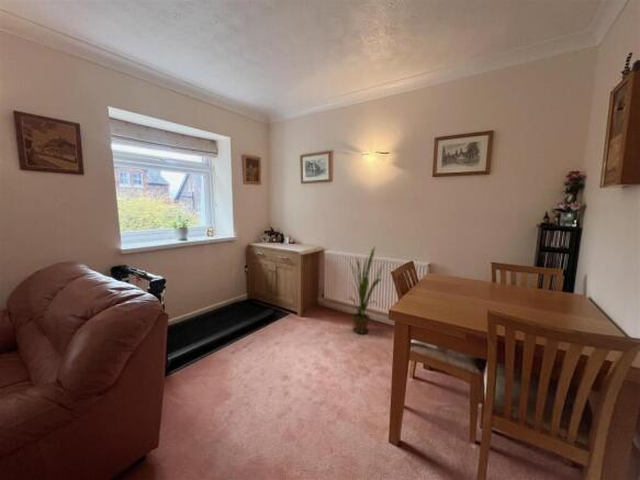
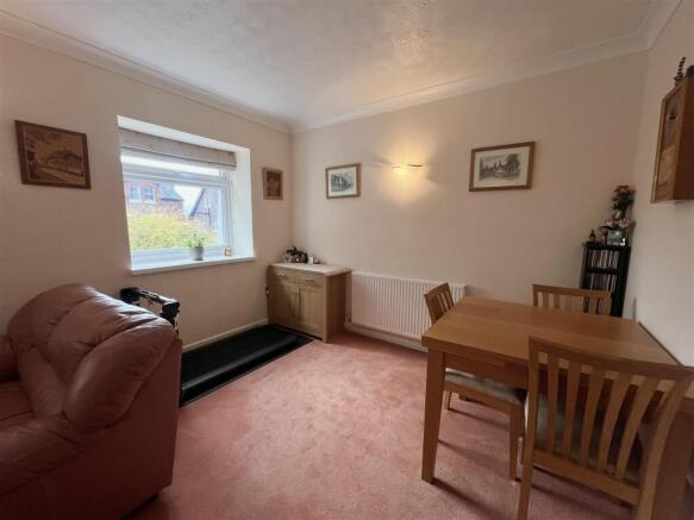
- house plant (361, 289)
